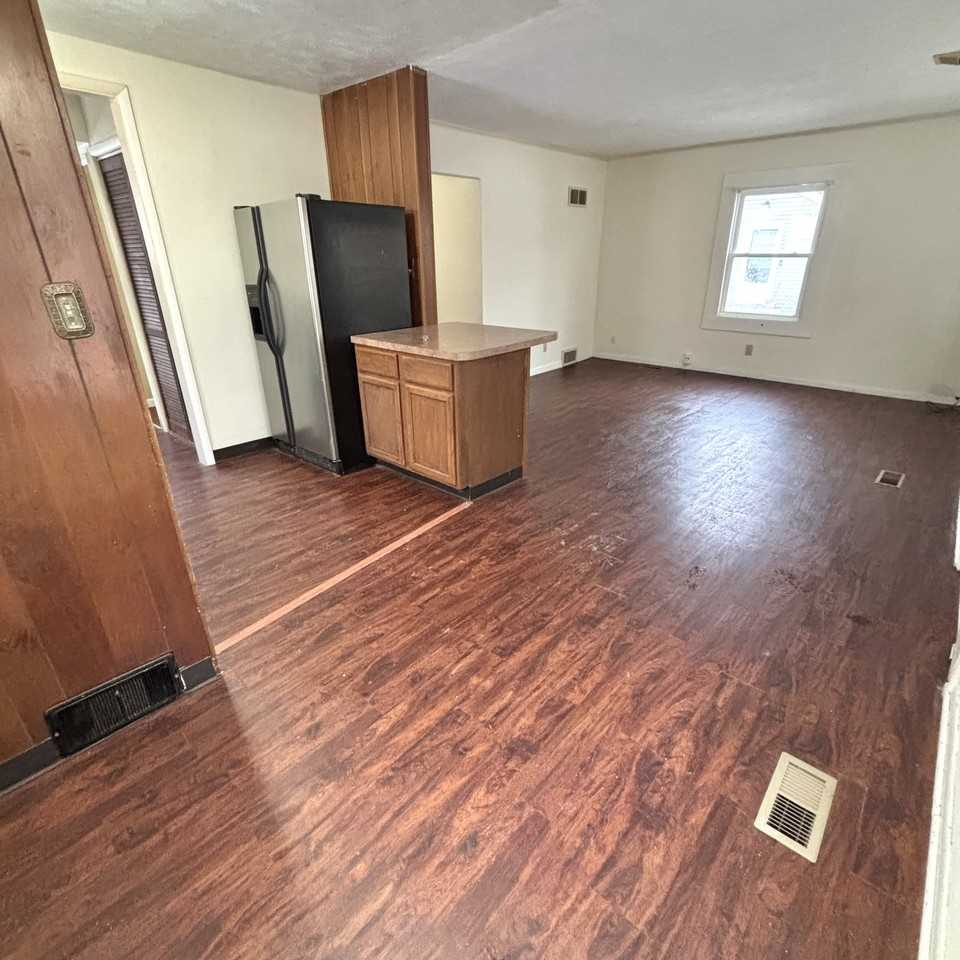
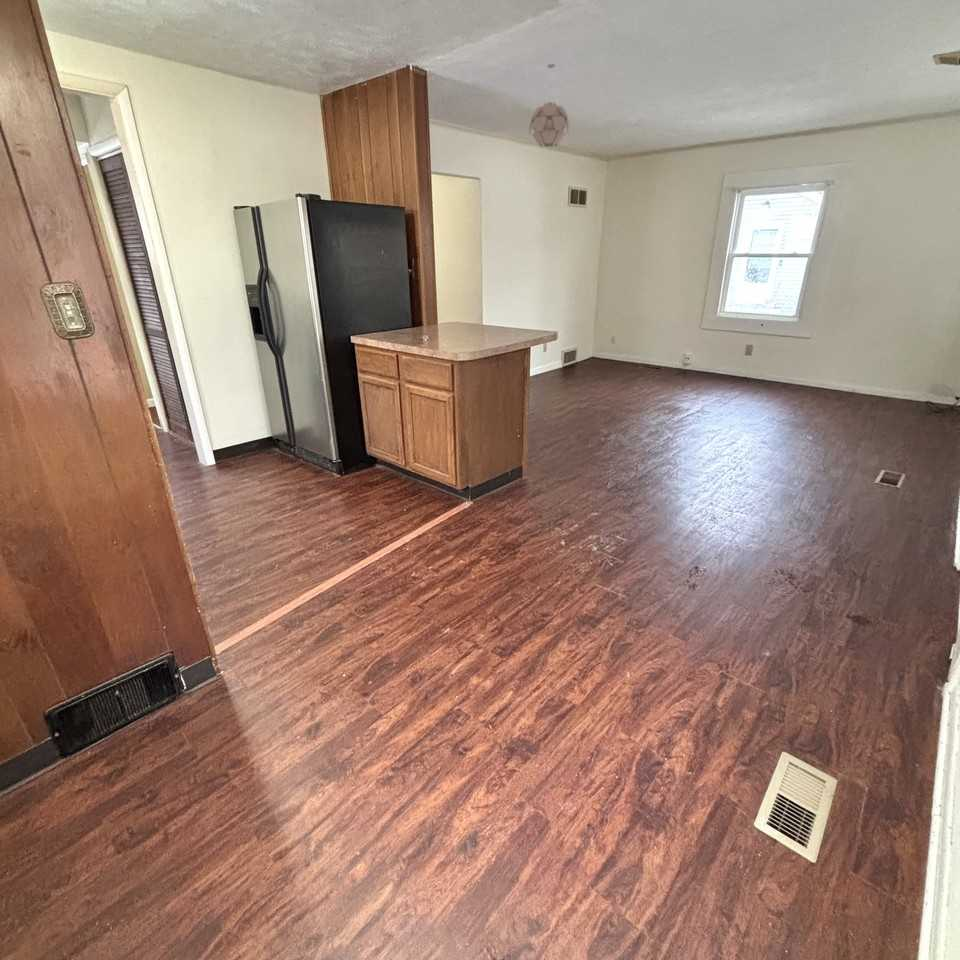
+ pendant light (549, 106)
